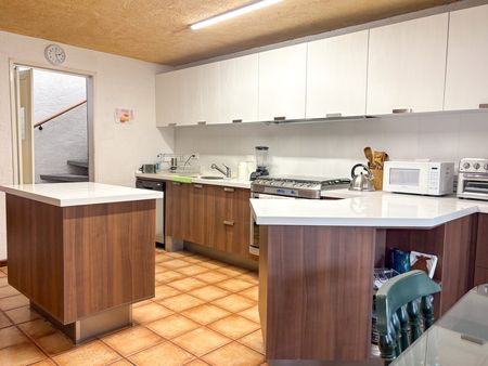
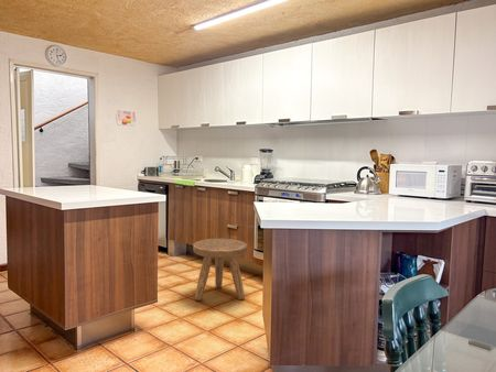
+ stool (219, 270)
